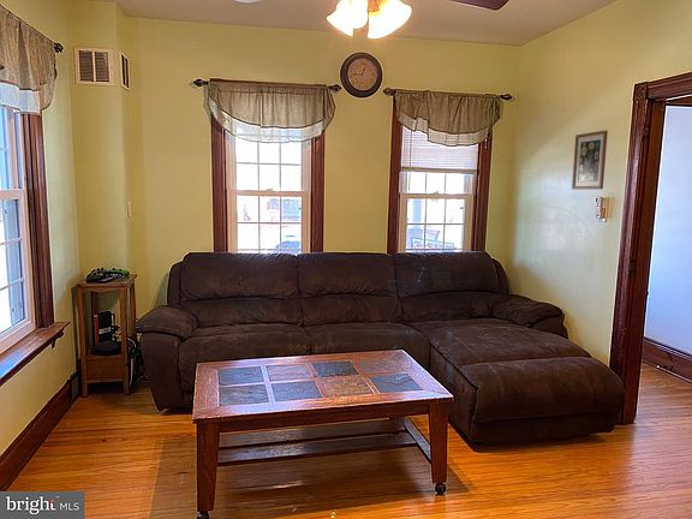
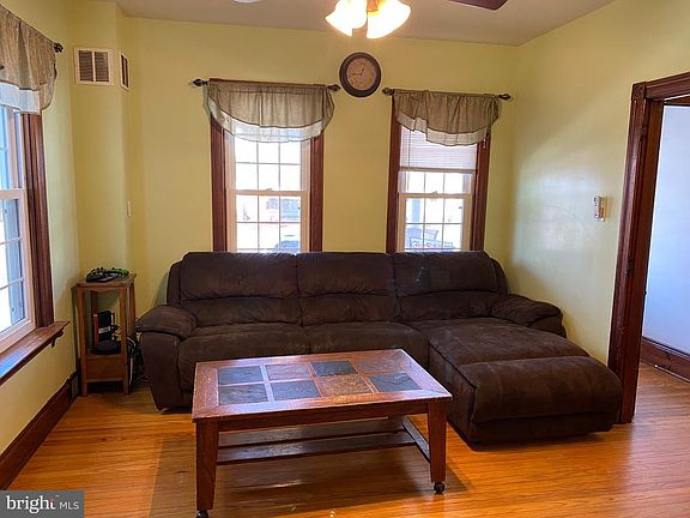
- wall art (589, 161)
